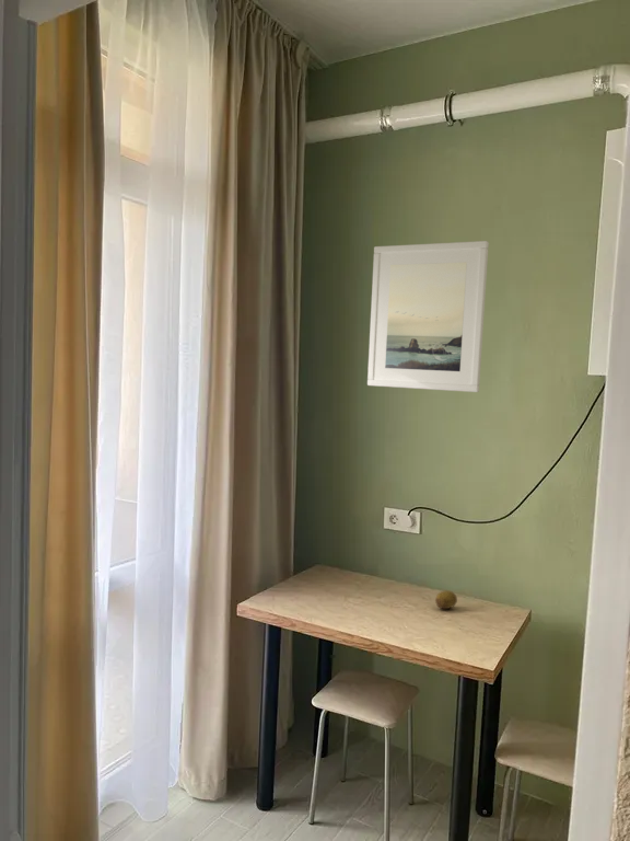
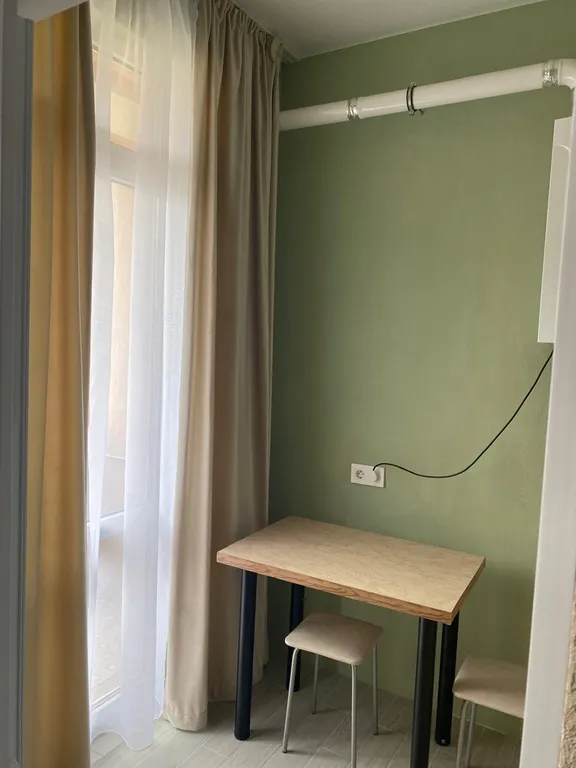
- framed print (424, 316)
- fruit (446, 599)
